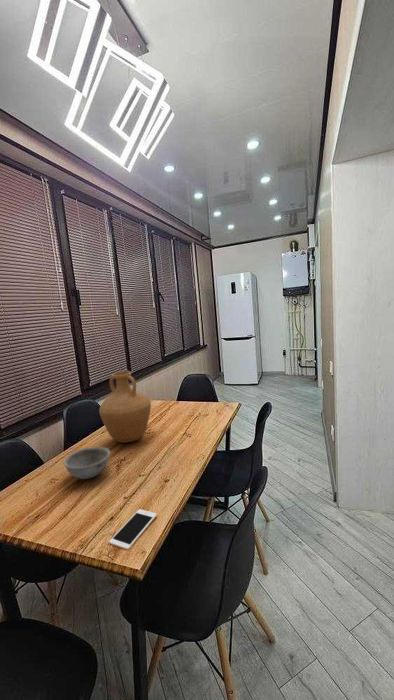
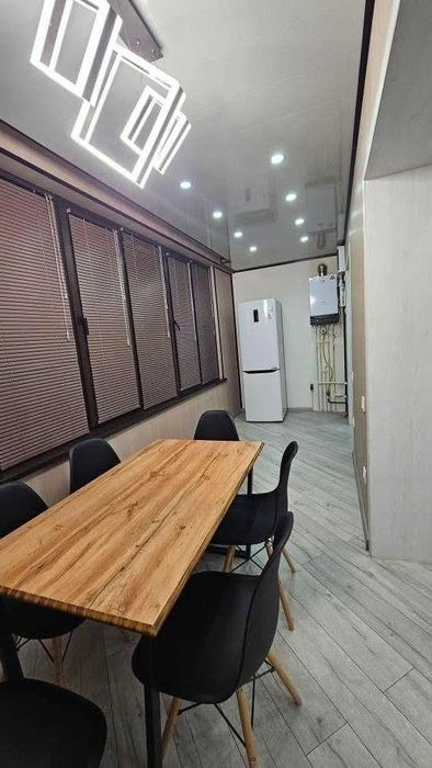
- bowl (88, 465)
- vase (125, 406)
- cell phone (134, 527)
